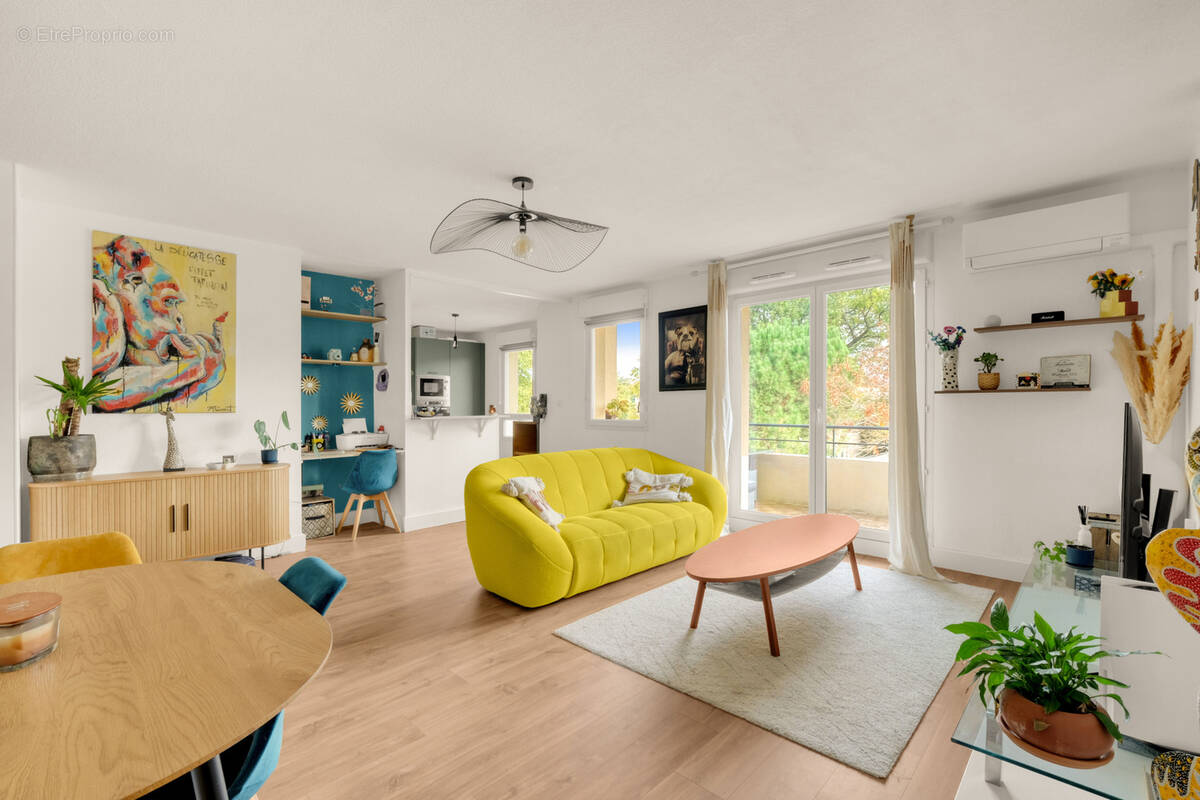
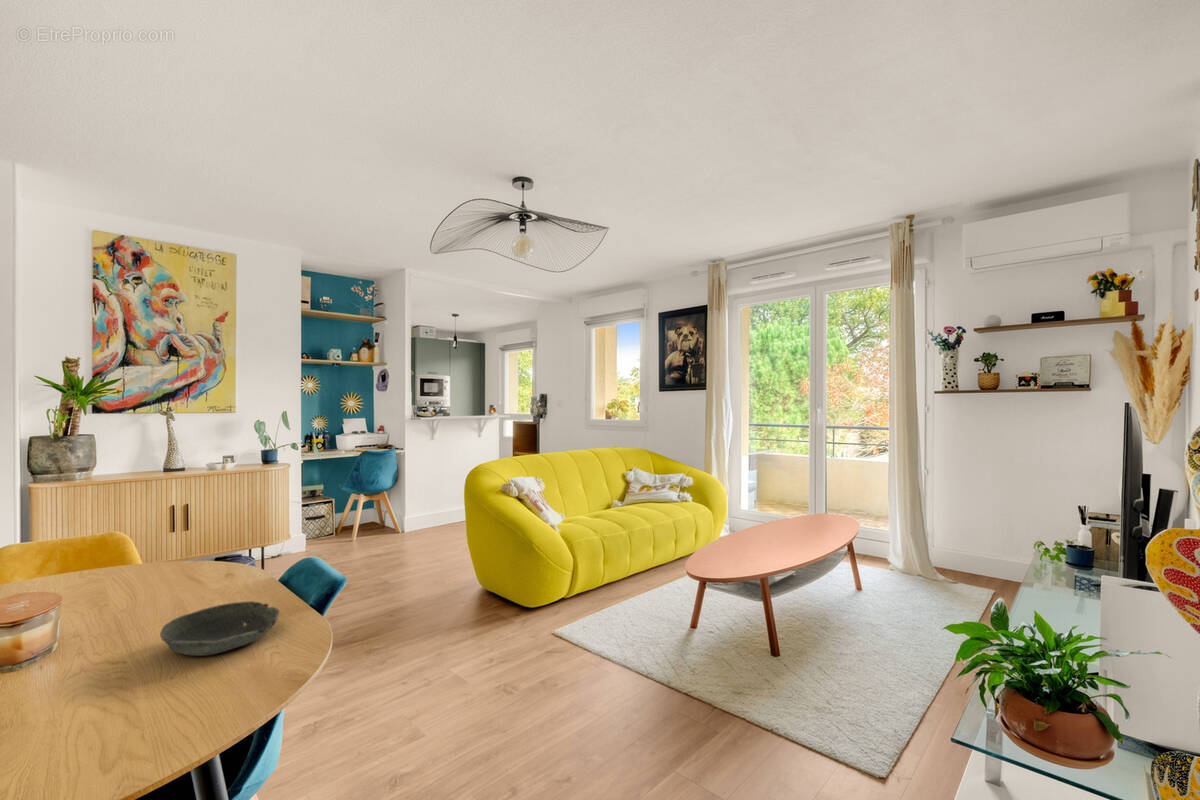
+ bowl (223, 629)
